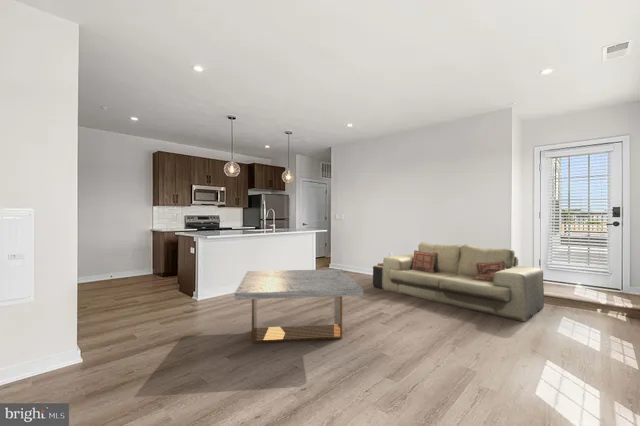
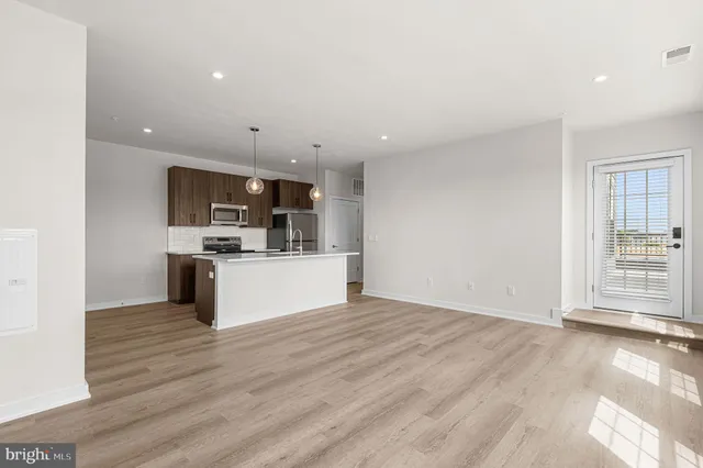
- sofa (448, 270)
- coffee table (297, 297)
